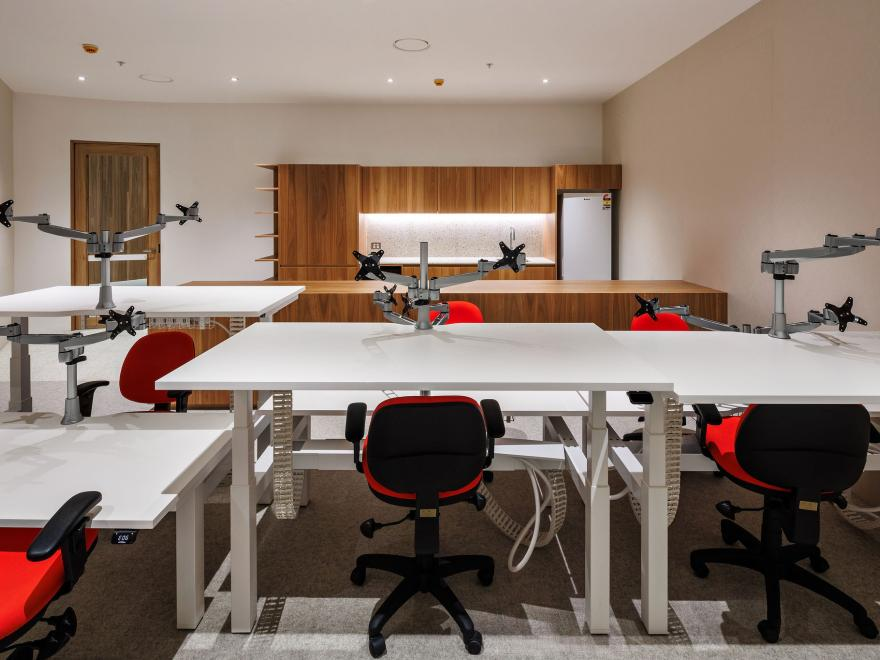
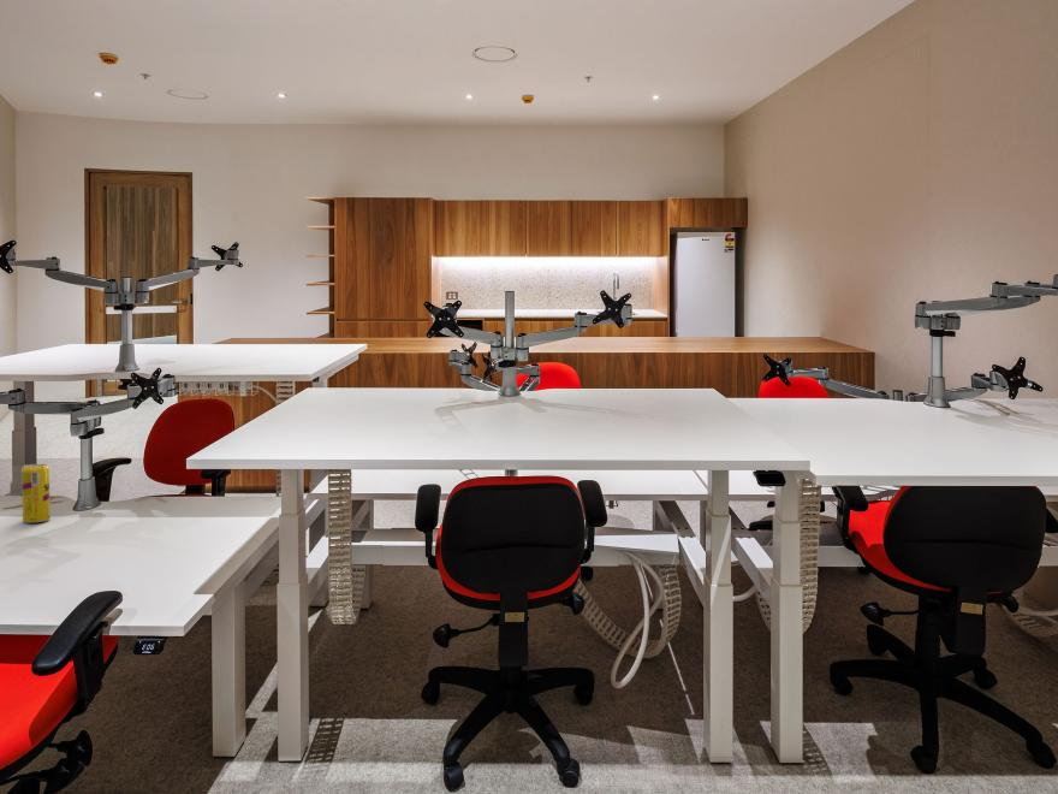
+ beverage can (35, 492)
